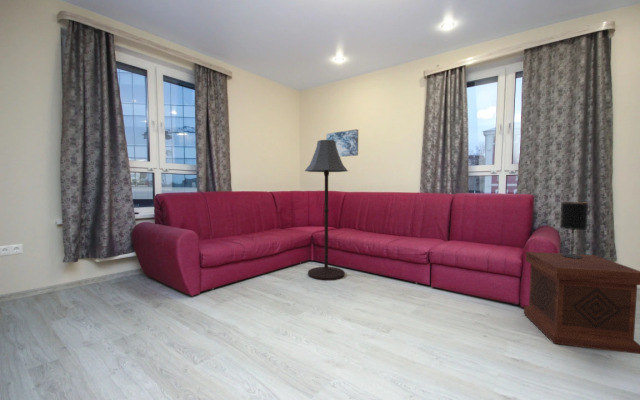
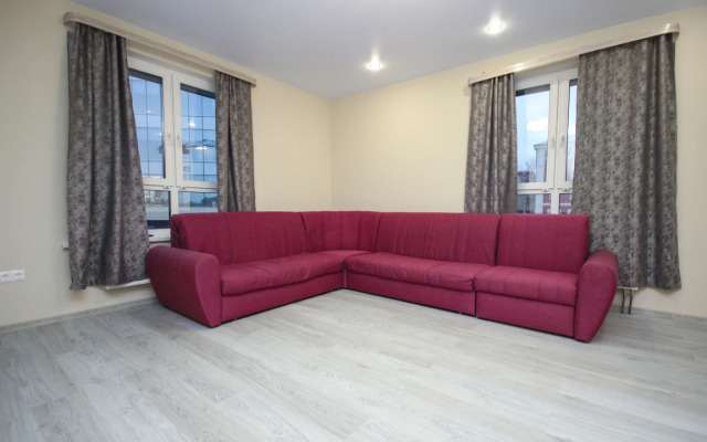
- wall art (341, 144)
- side table (576, 296)
- floor lamp (326, 208)
- table lamp (573, 229)
